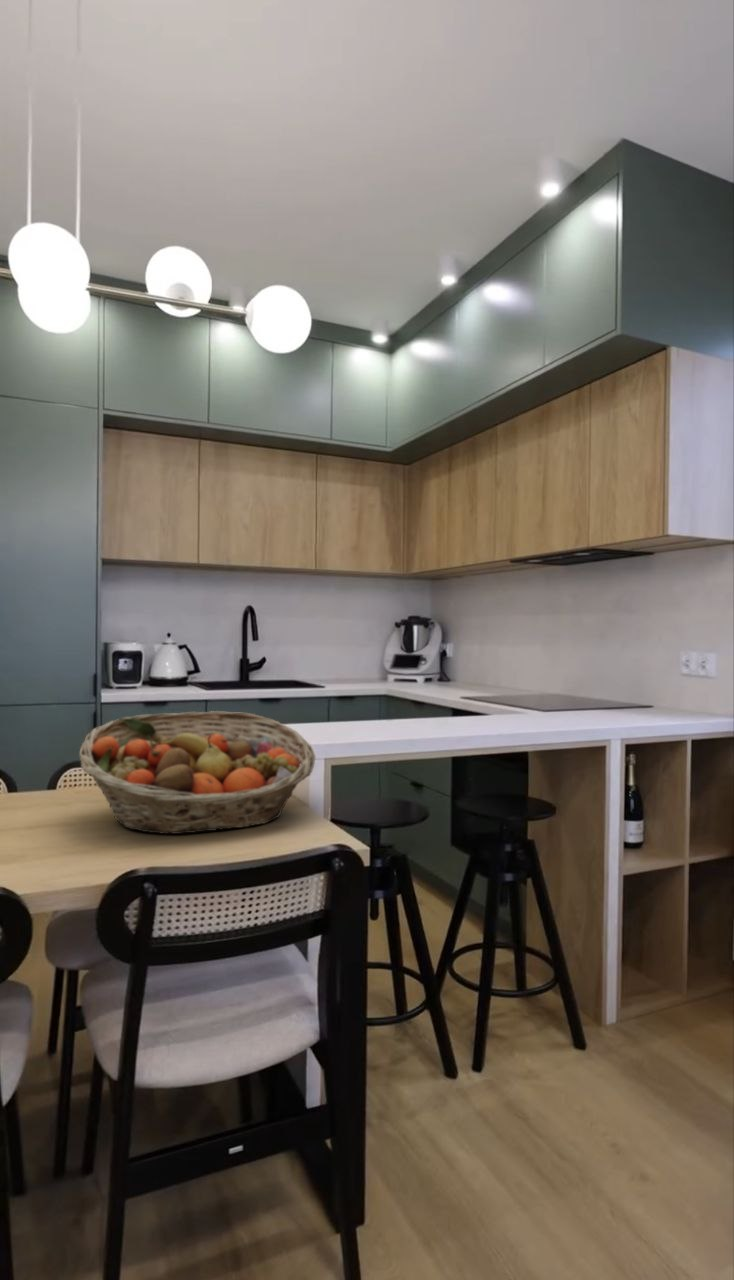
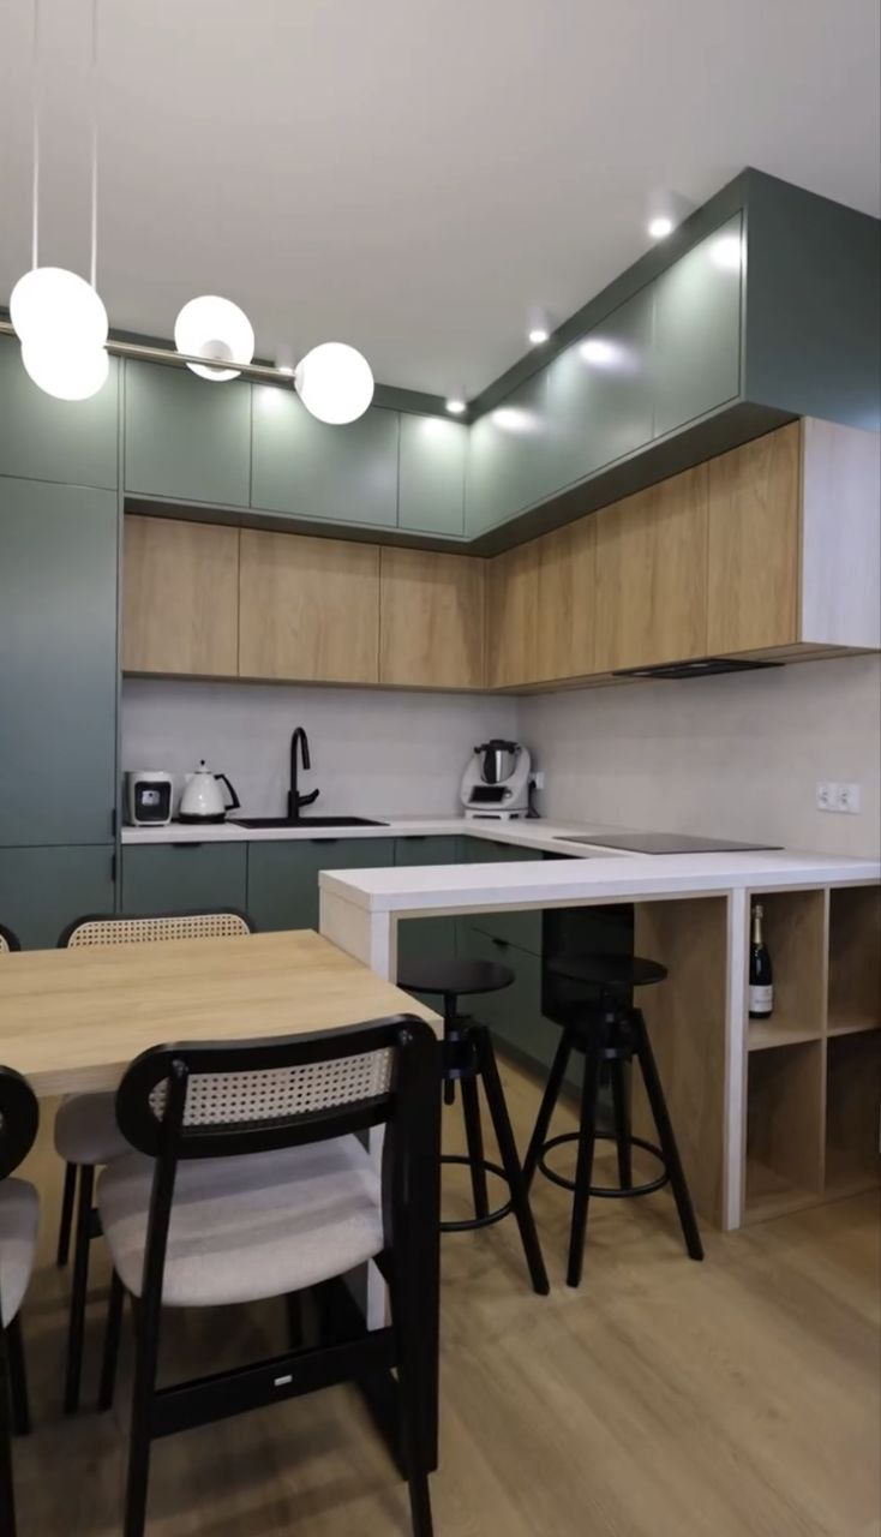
- fruit basket (201, 767)
